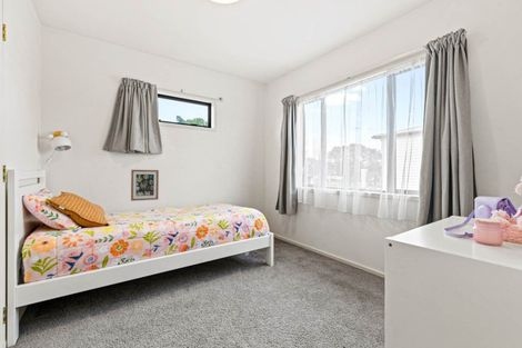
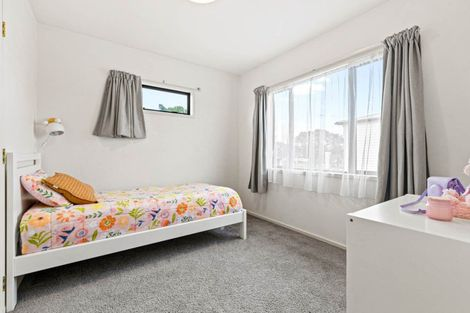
- wall art (144, 185)
